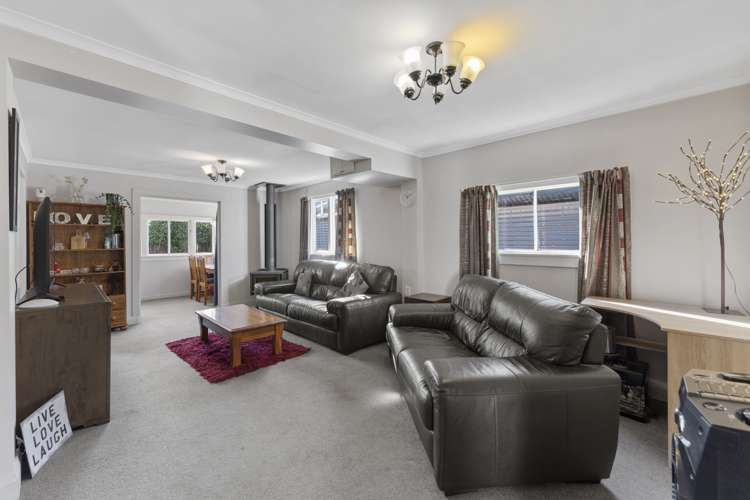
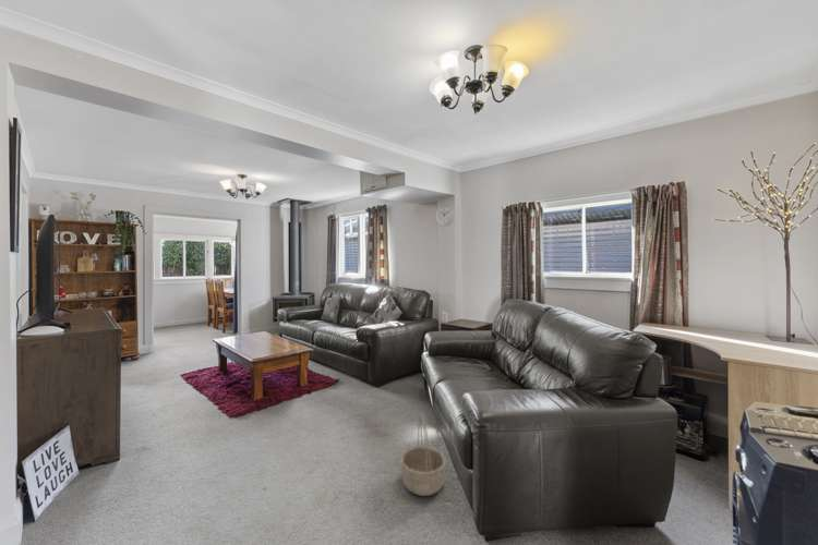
+ basket (422, 450)
